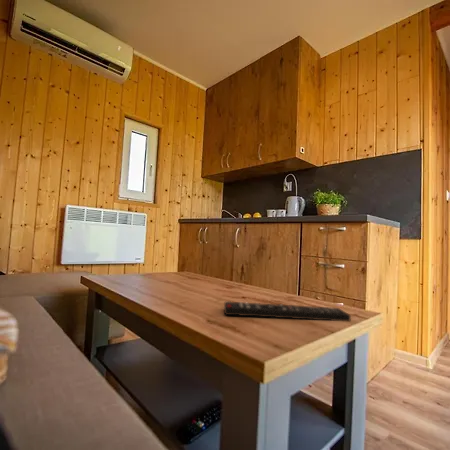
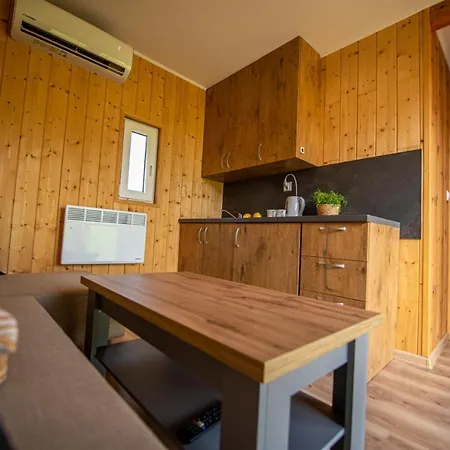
- remote control (283, 310)
